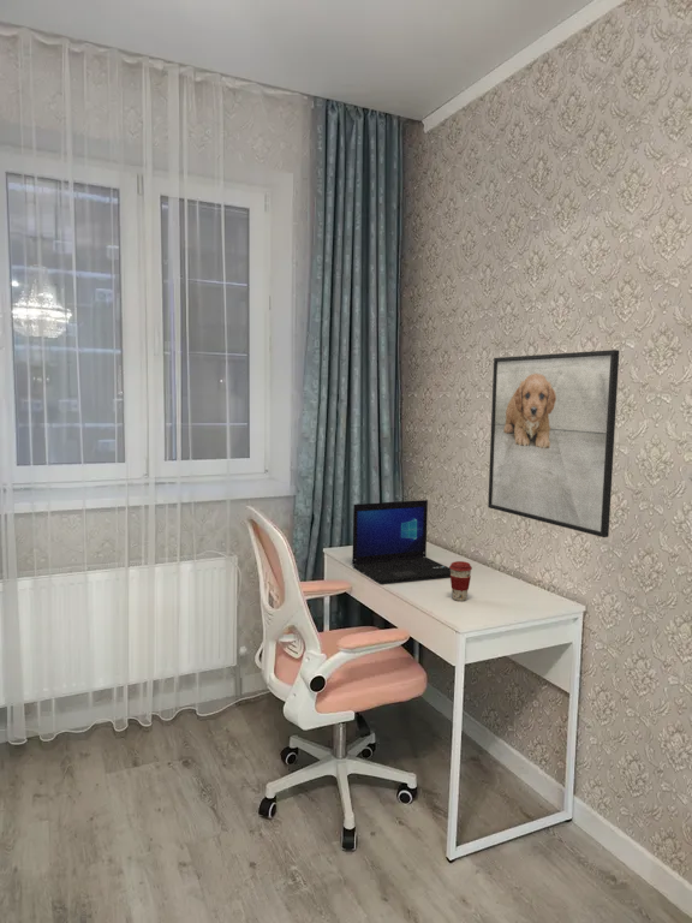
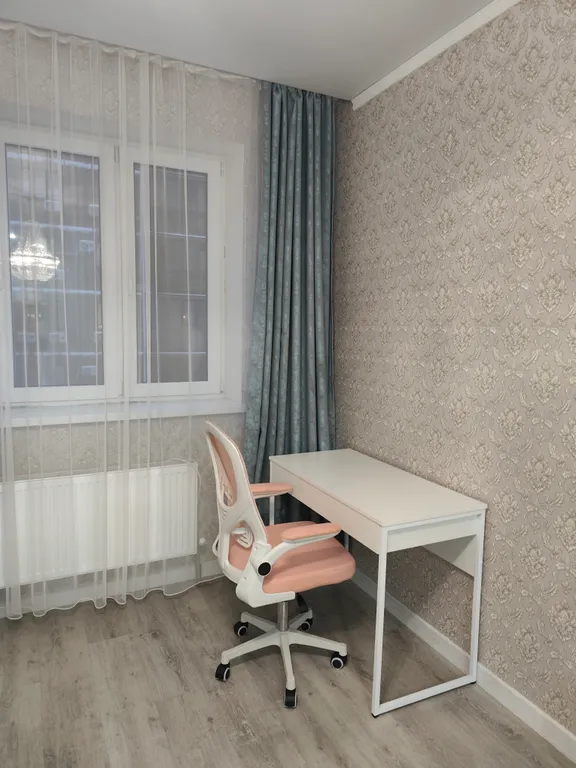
- laptop (405, 538)
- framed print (545, 439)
- coffee cup (460, 580)
